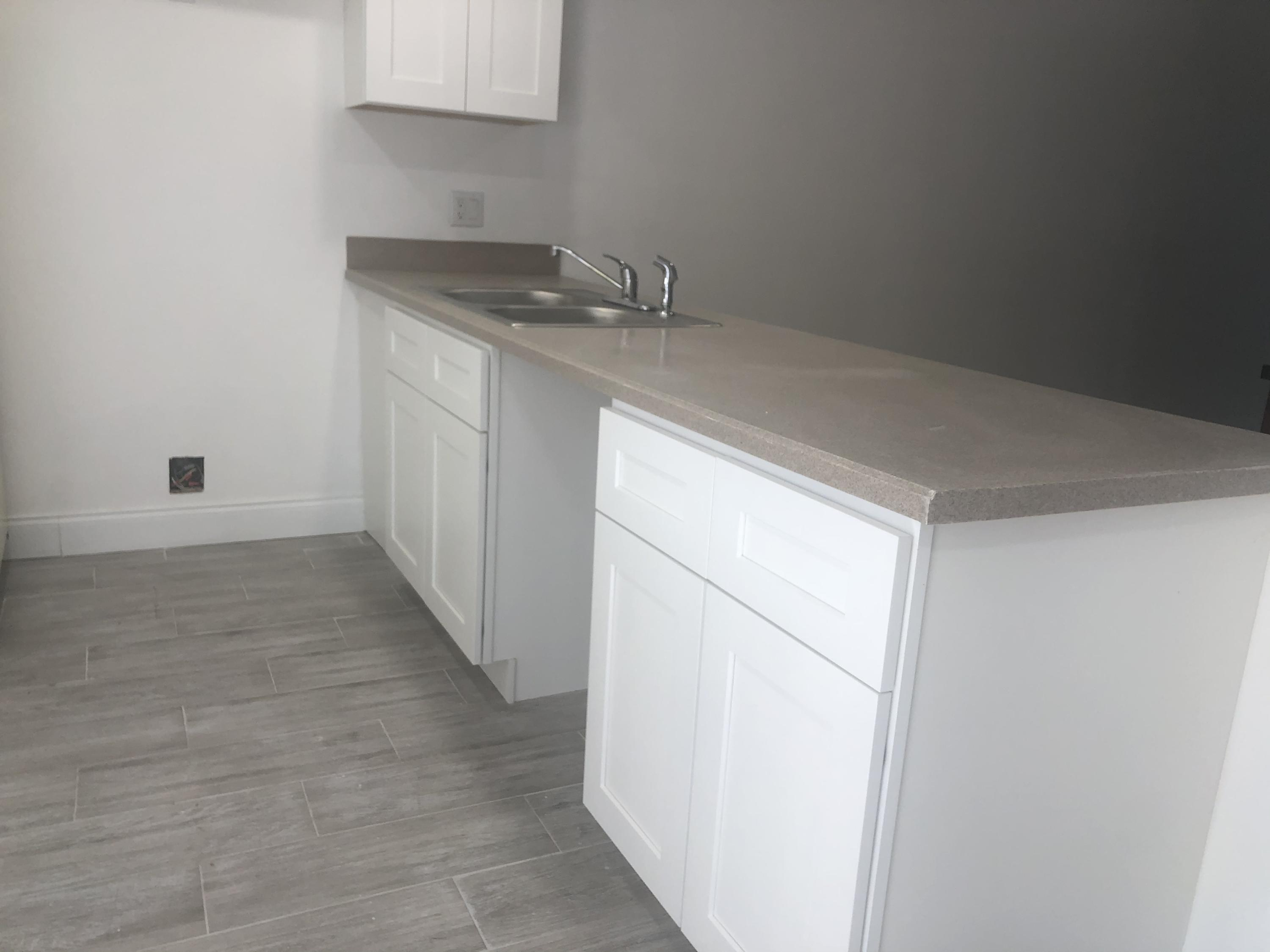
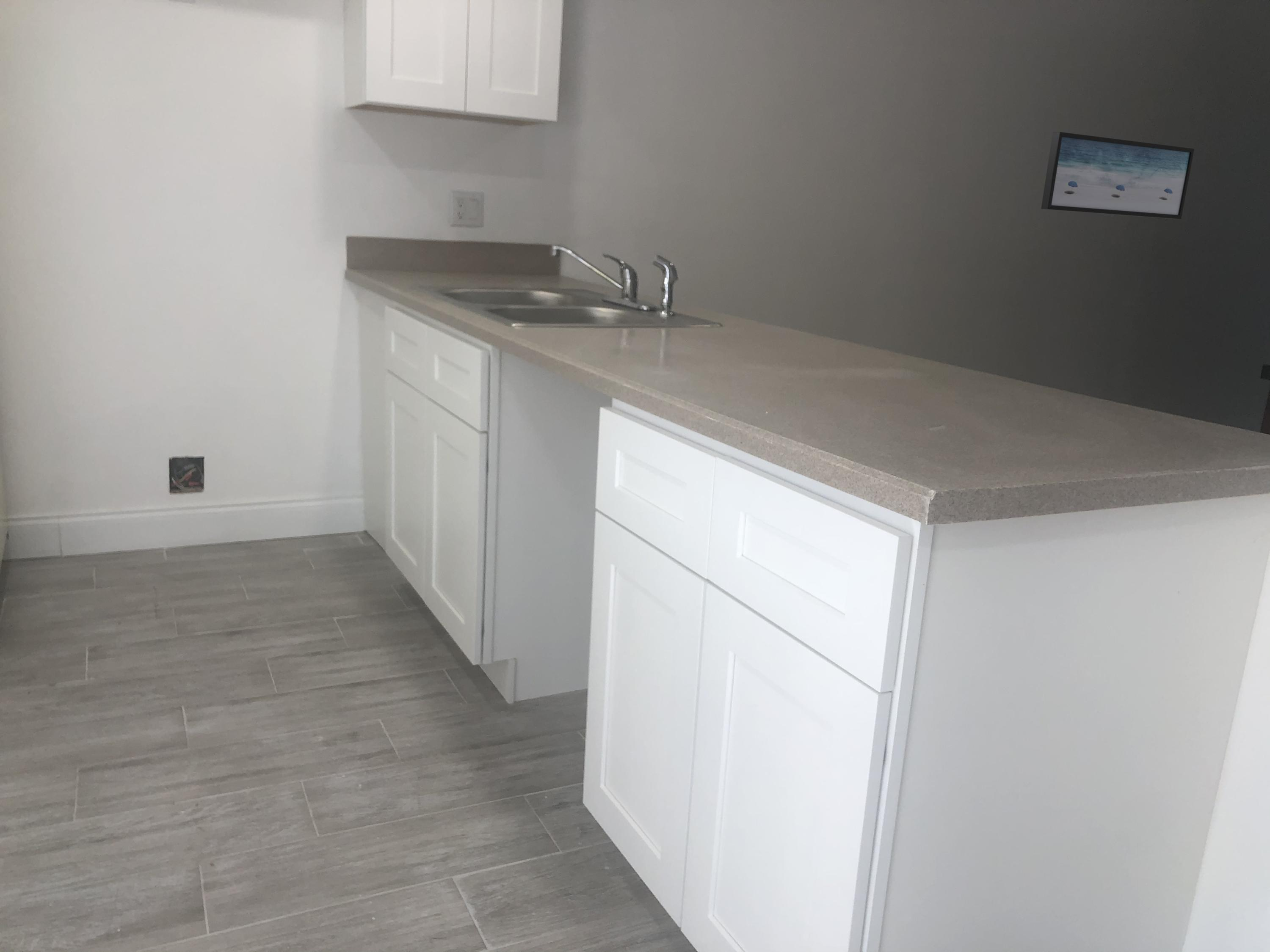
+ wall art (1120, 178)
